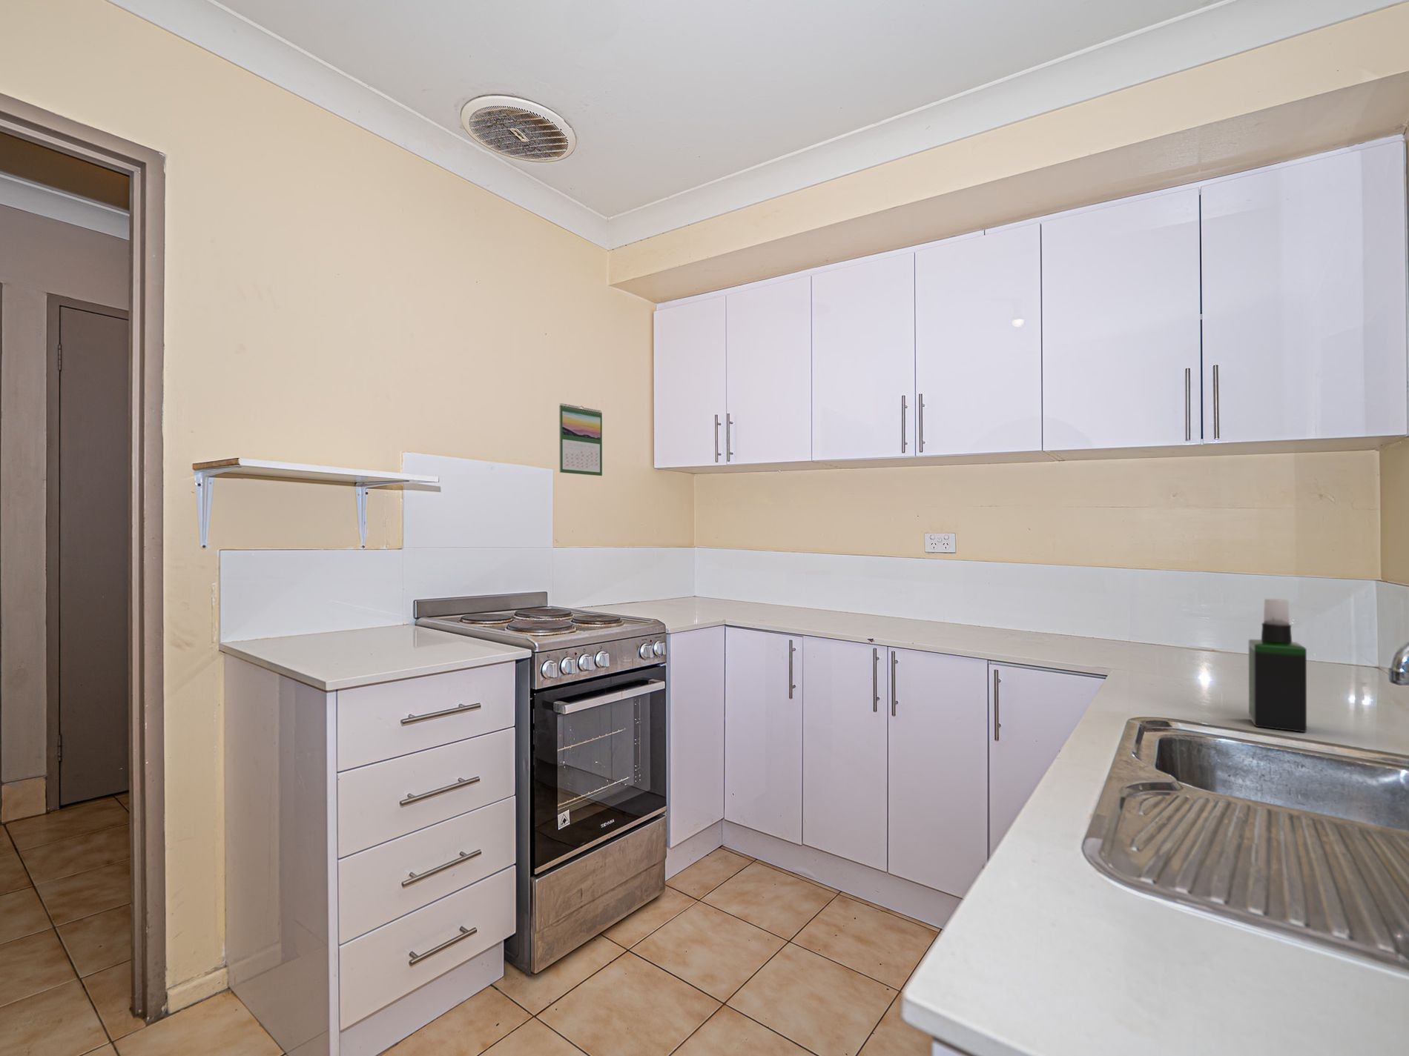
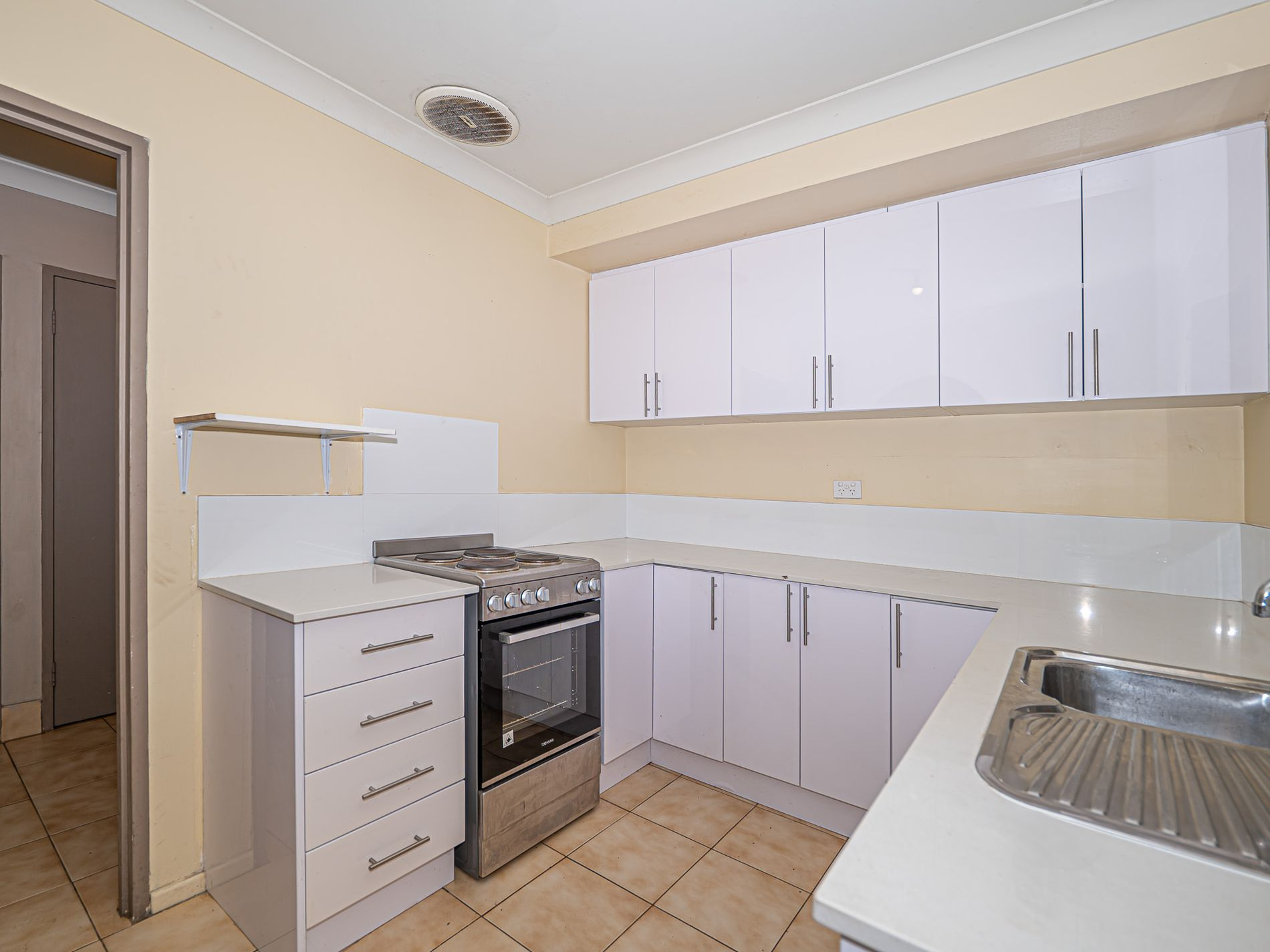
- calendar (581, 439)
- spray bottle (1276, 662)
